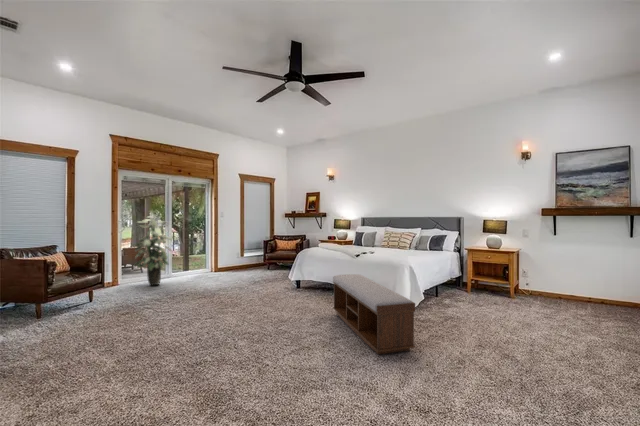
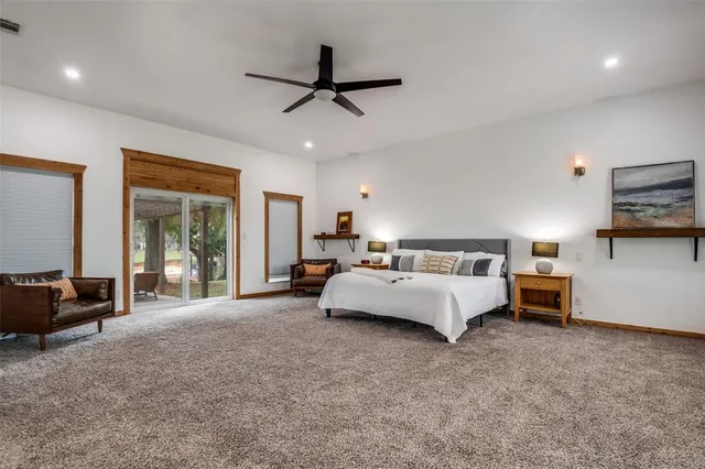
- indoor plant (152, 250)
- bench (366, 307)
